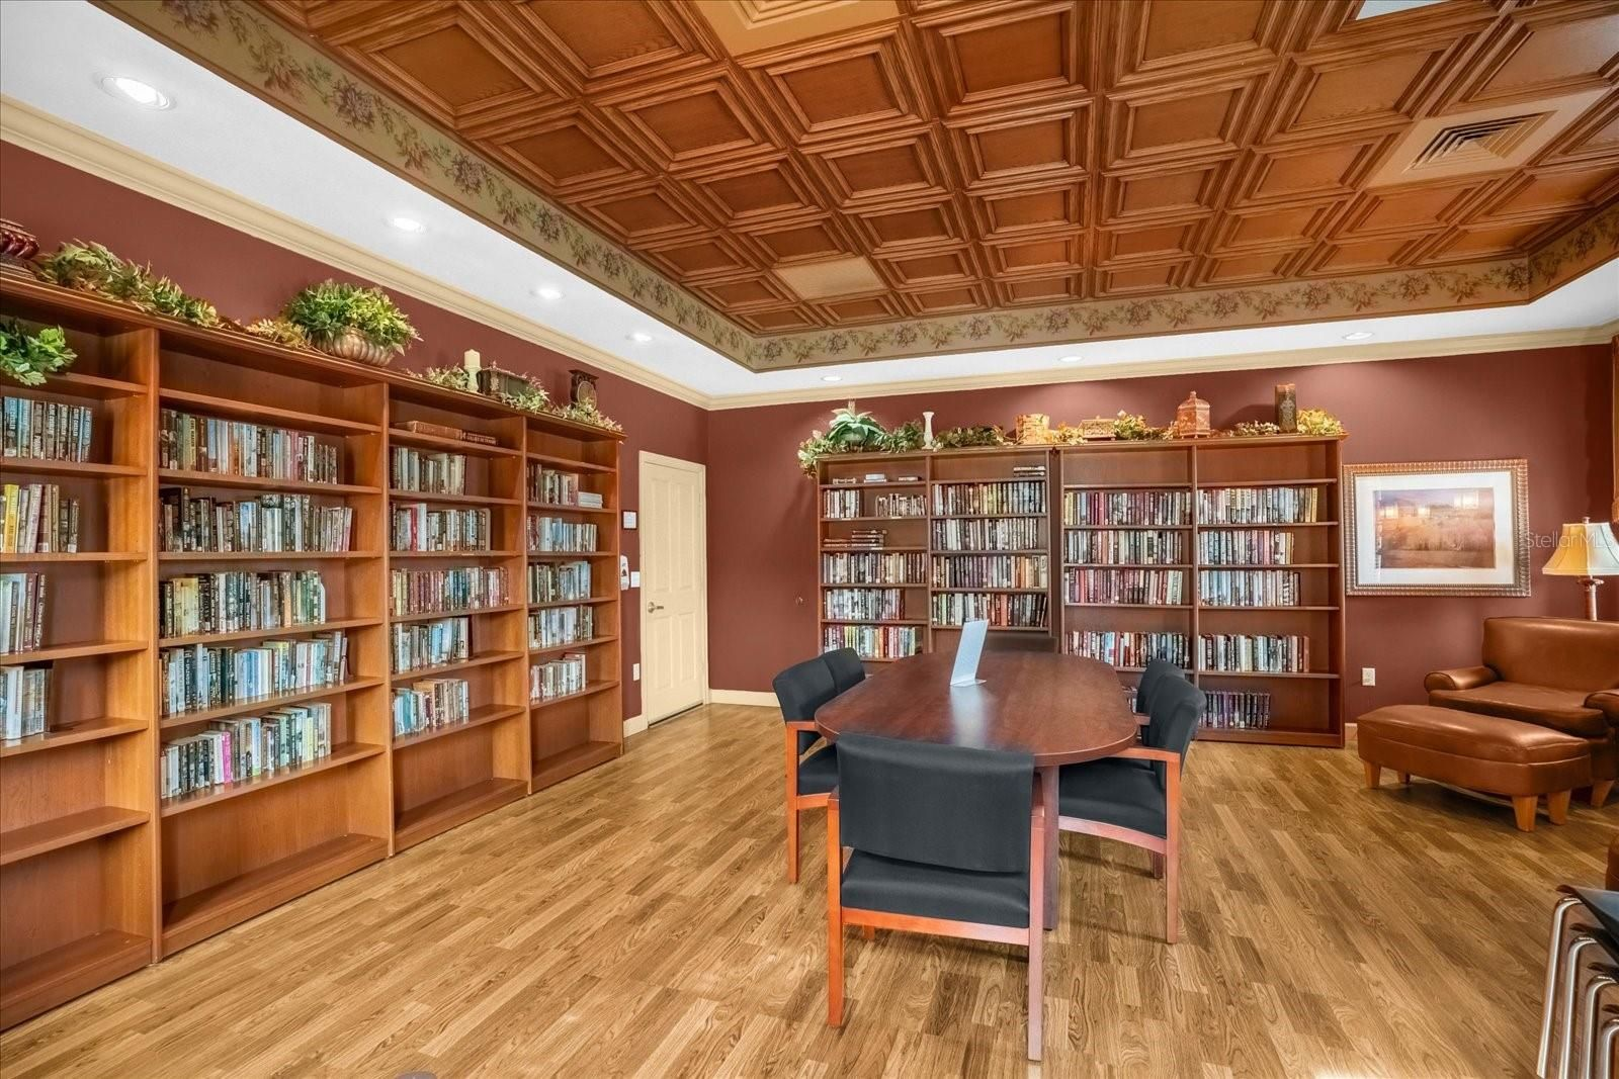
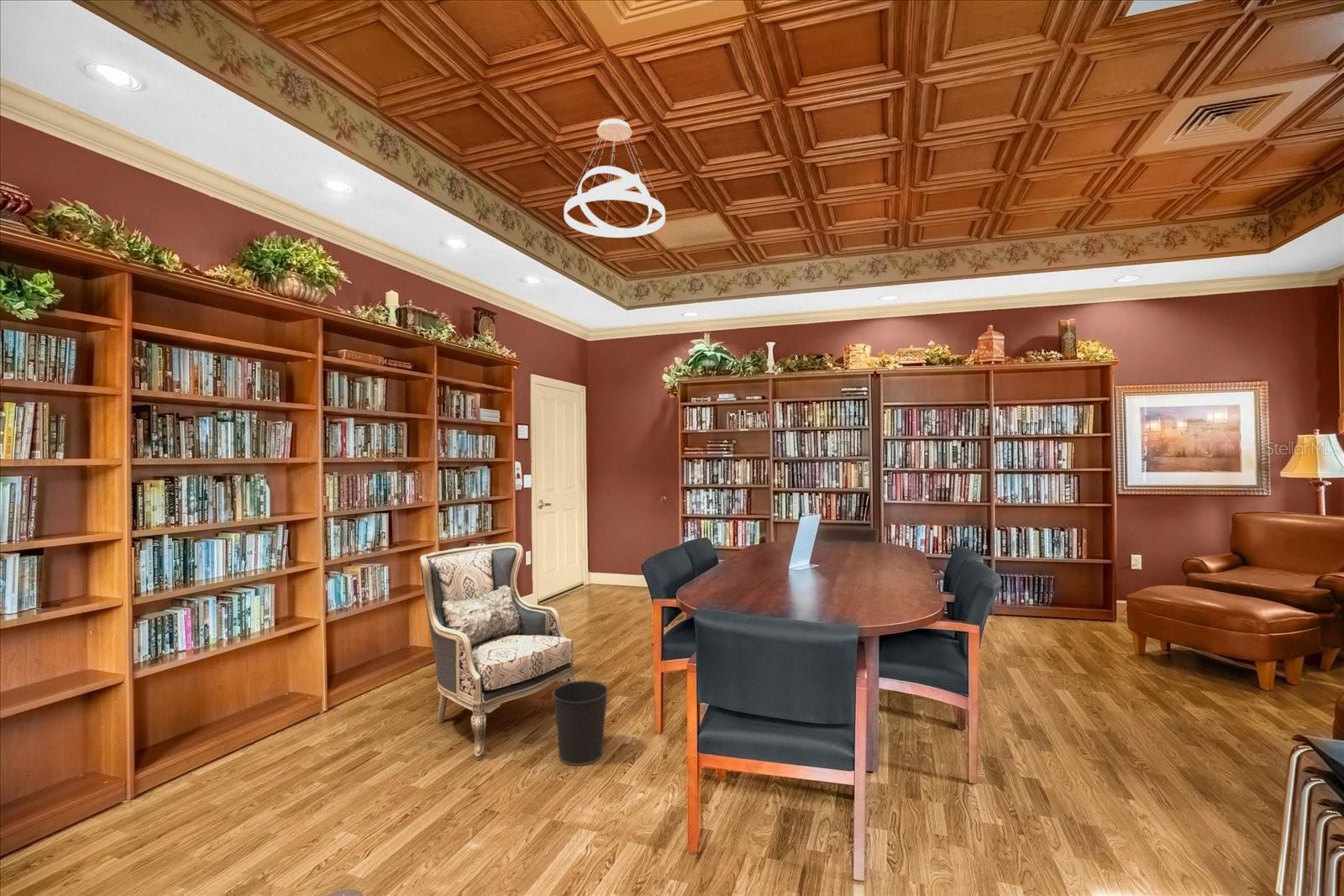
+ armchair (502, 632)
+ pendant light (614, 174)
+ wastebasket (580, 722)
